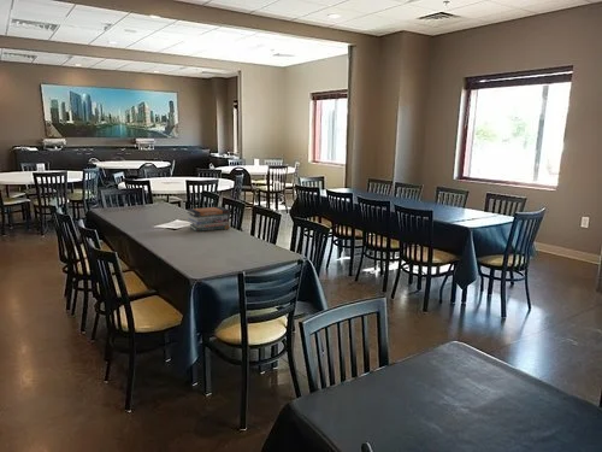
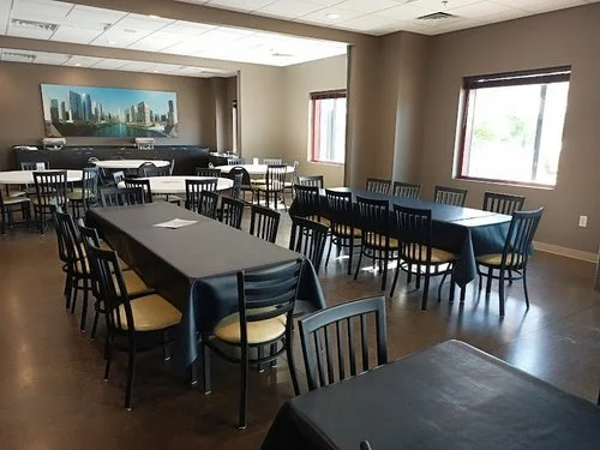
- book stack (208, 218)
